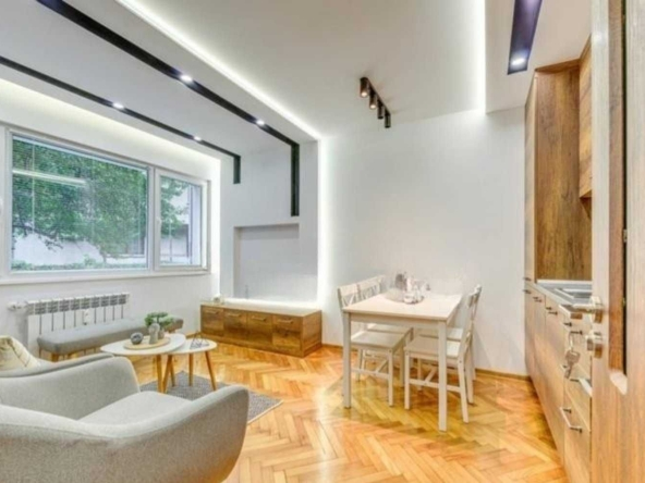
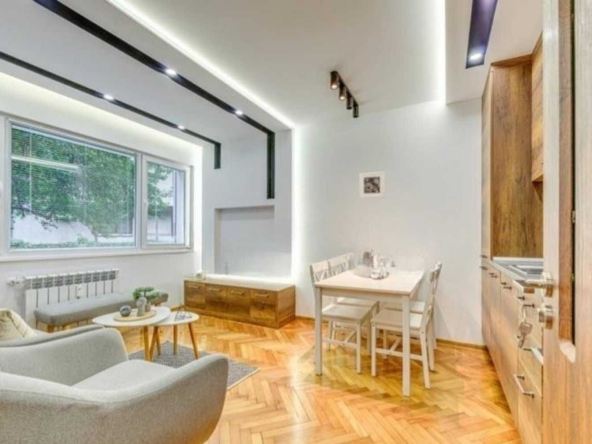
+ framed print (371, 185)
